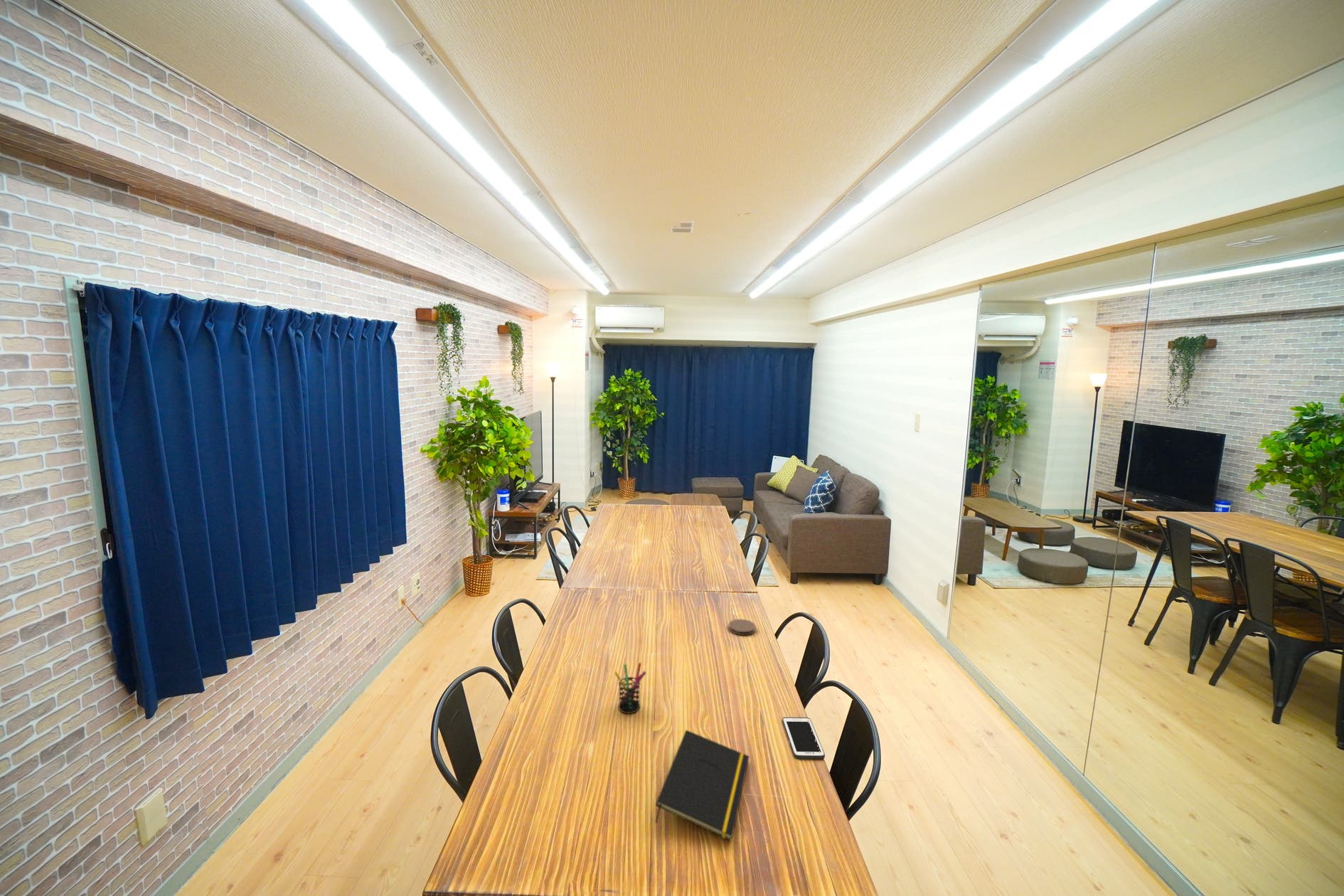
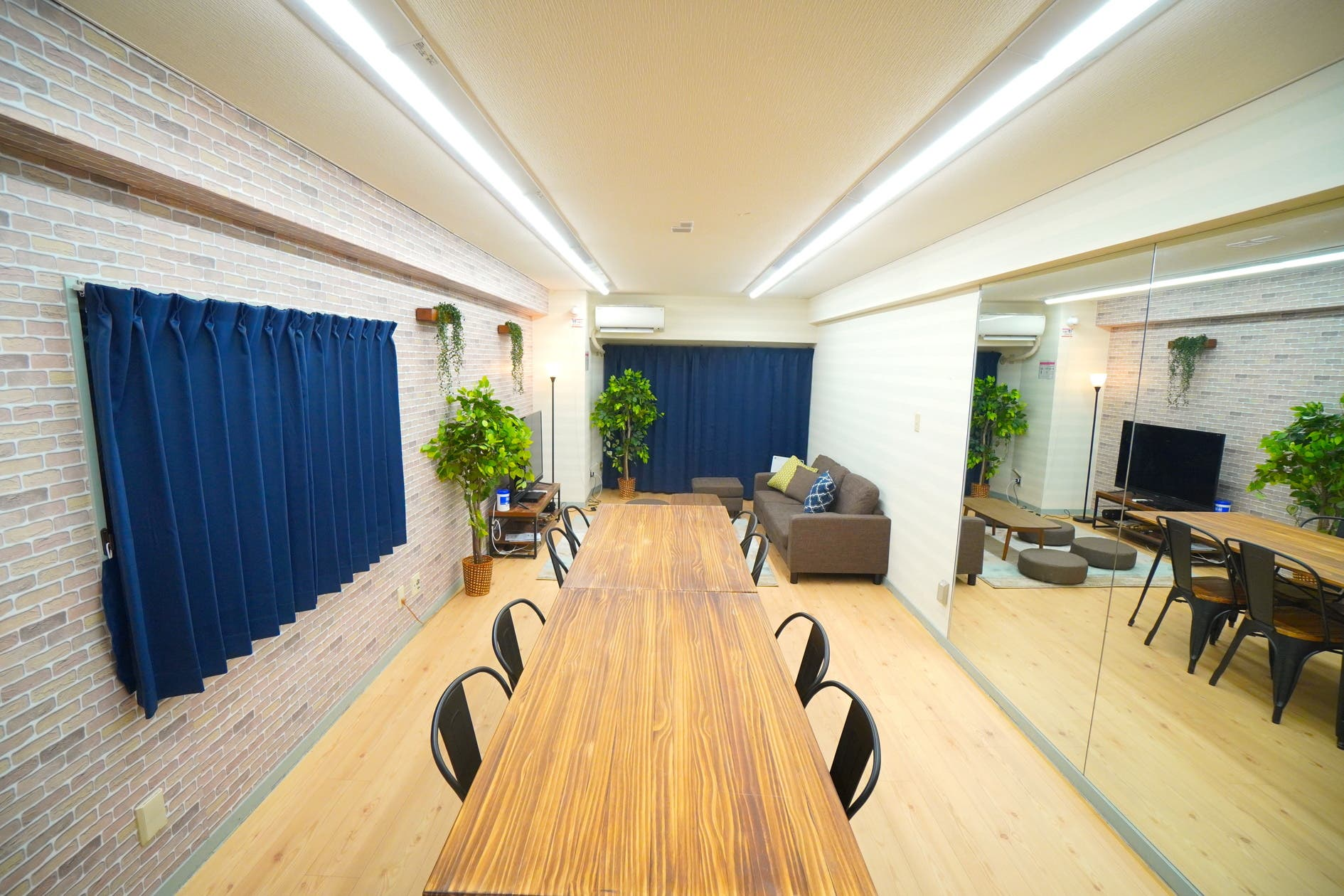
- notepad (705, 779)
- pen holder (629, 684)
- cell phone (802, 737)
- coaster (742, 626)
